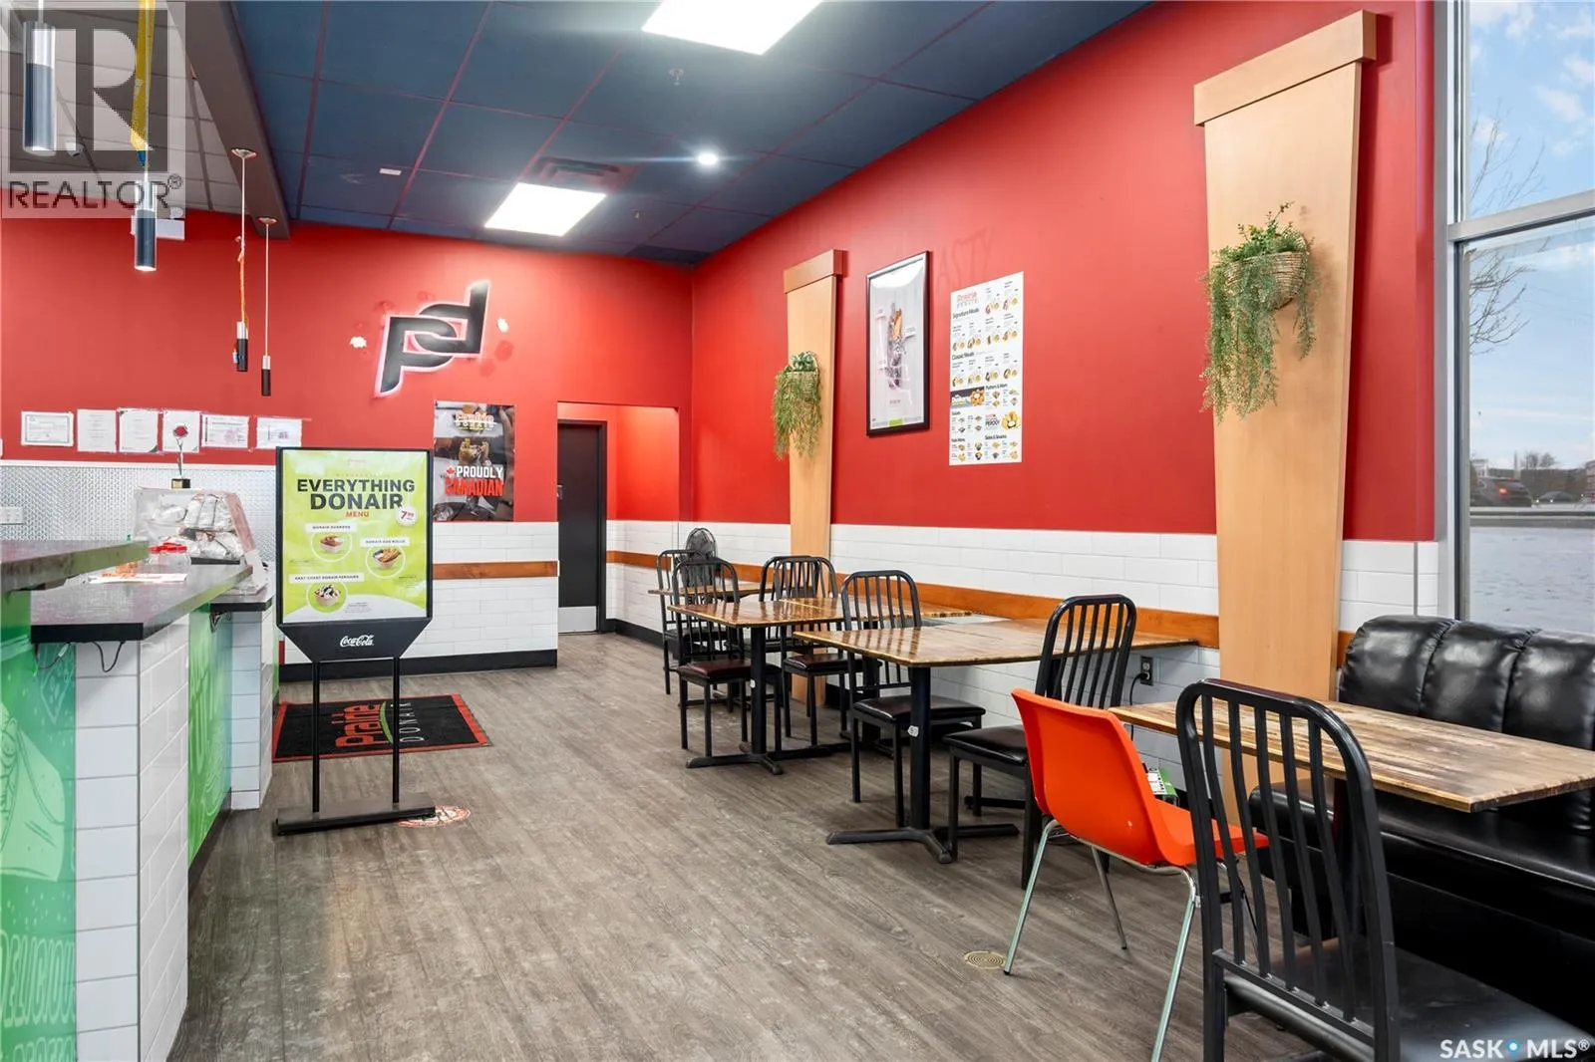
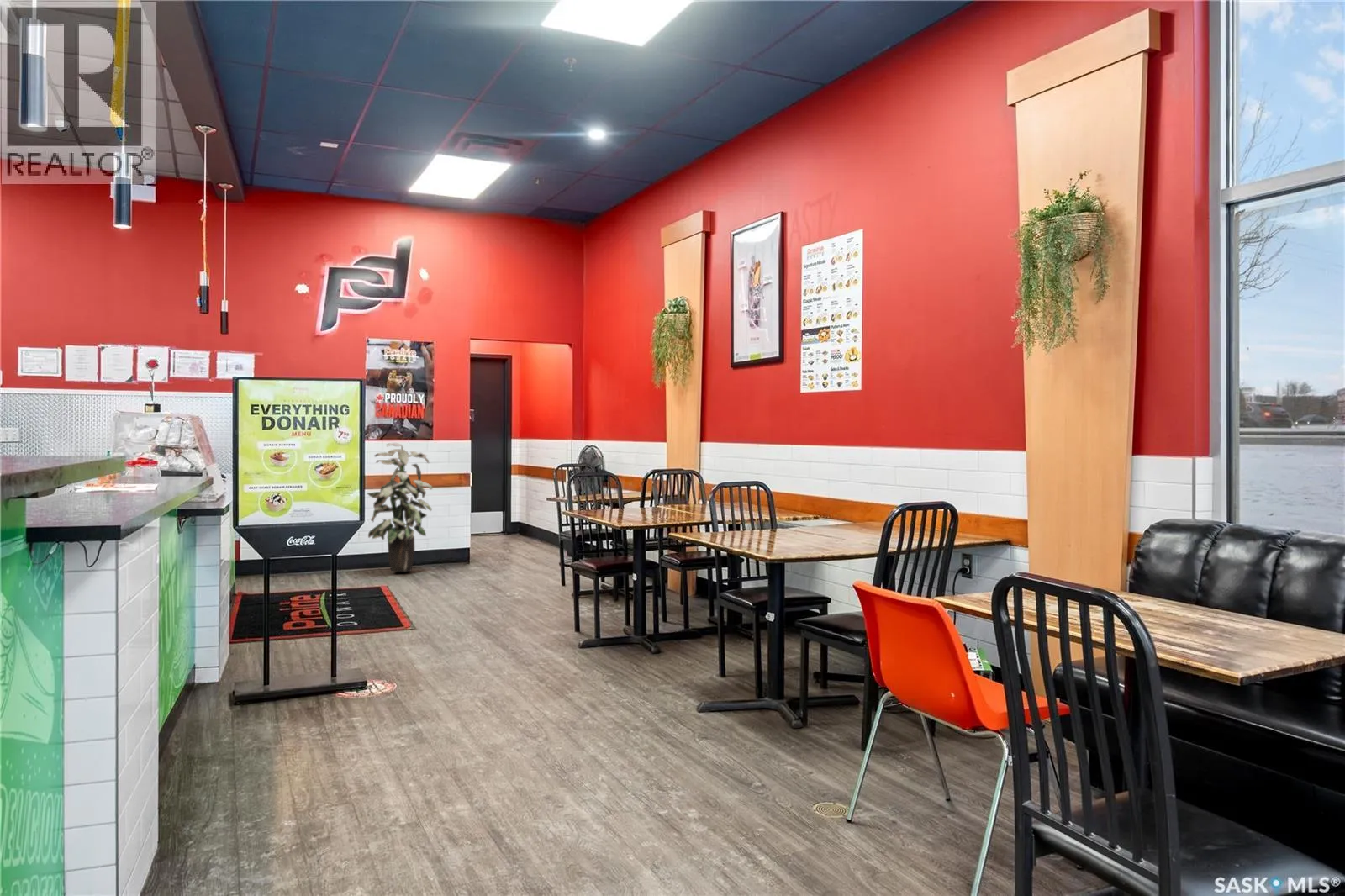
+ indoor plant (398, 507)
